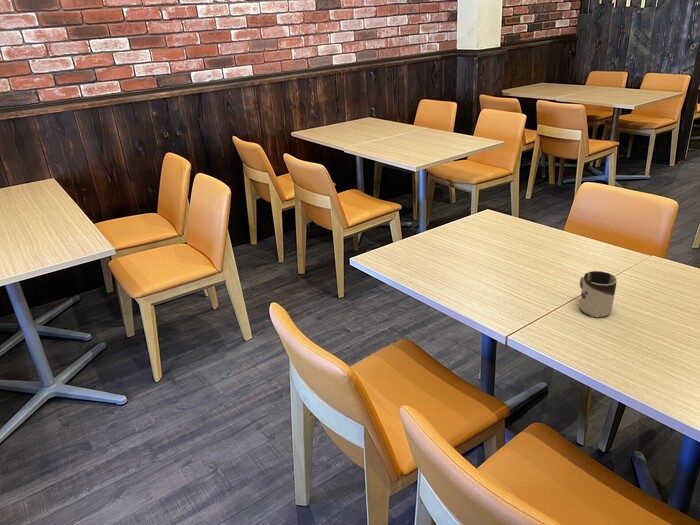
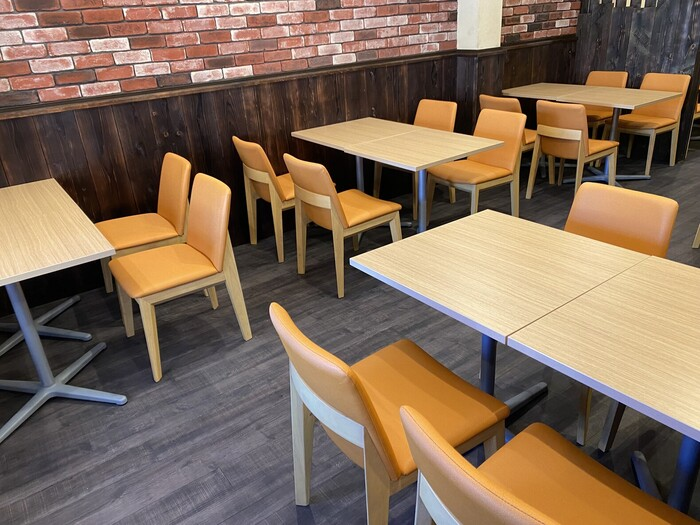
- cup (594, 291)
